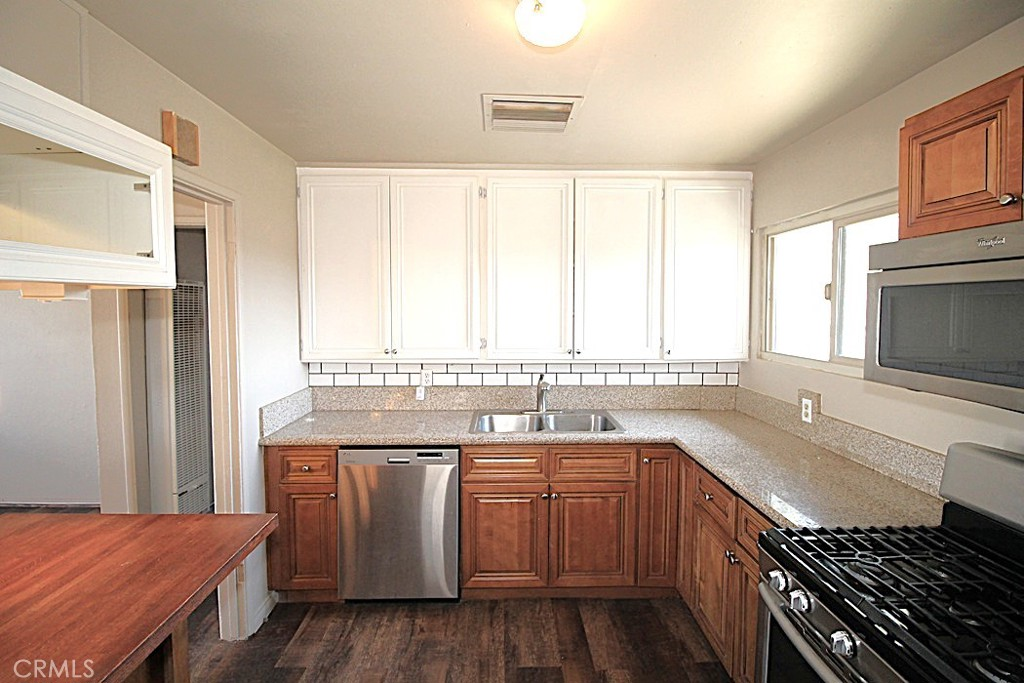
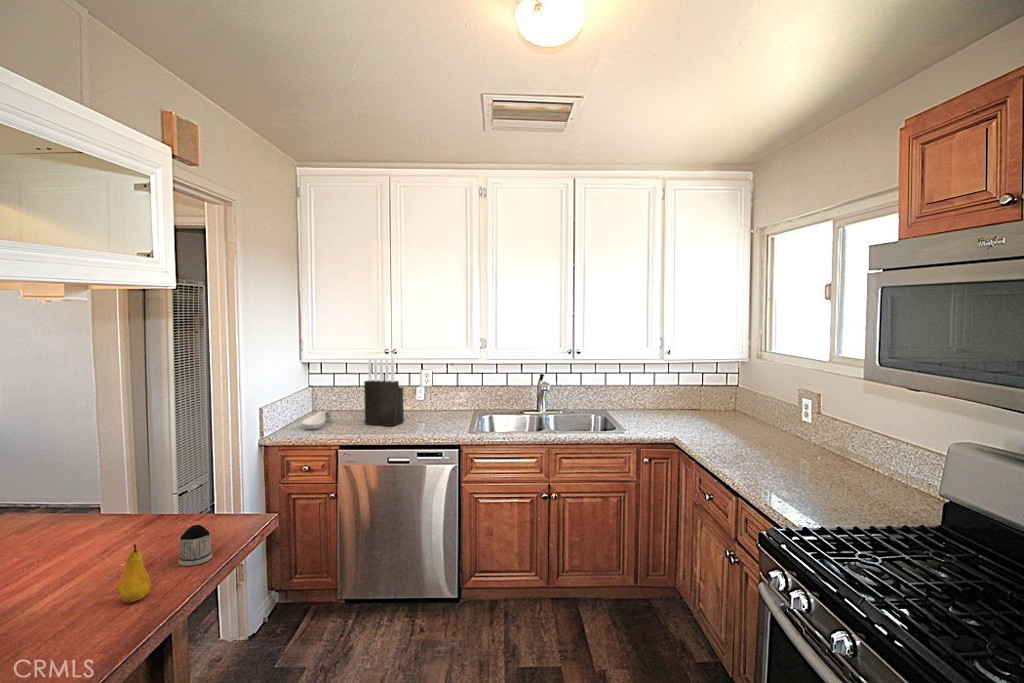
+ spoon rest (318, 419)
+ tea glass holder (195, 545)
+ fruit (133, 571)
+ knife block (385, 391)
